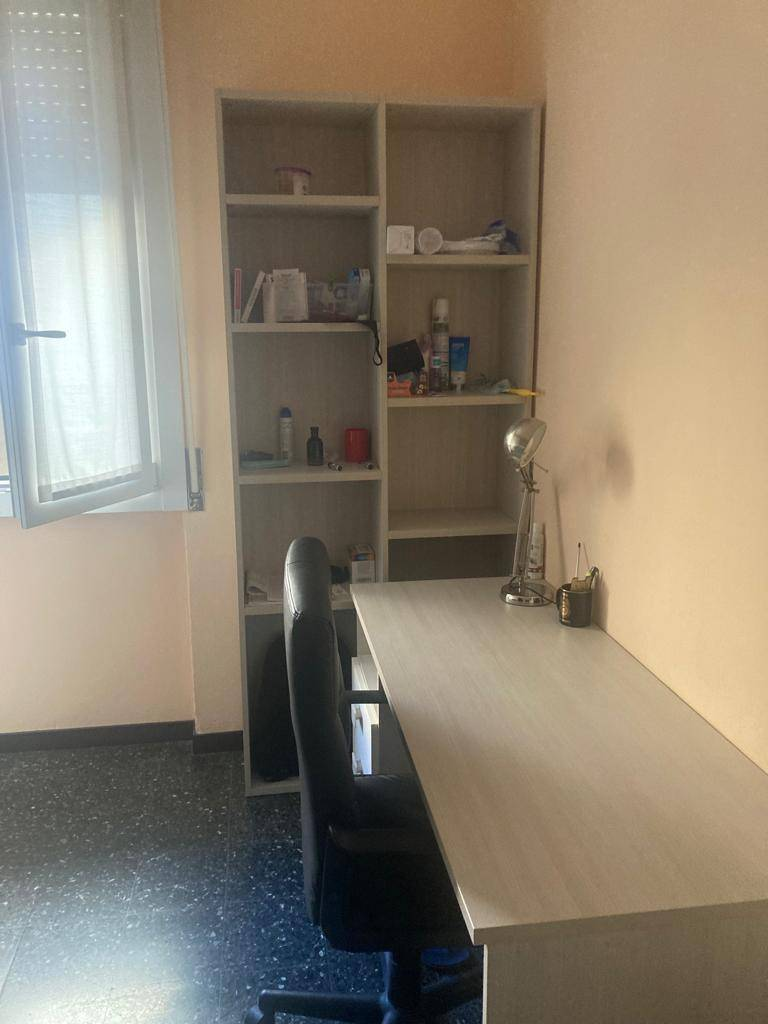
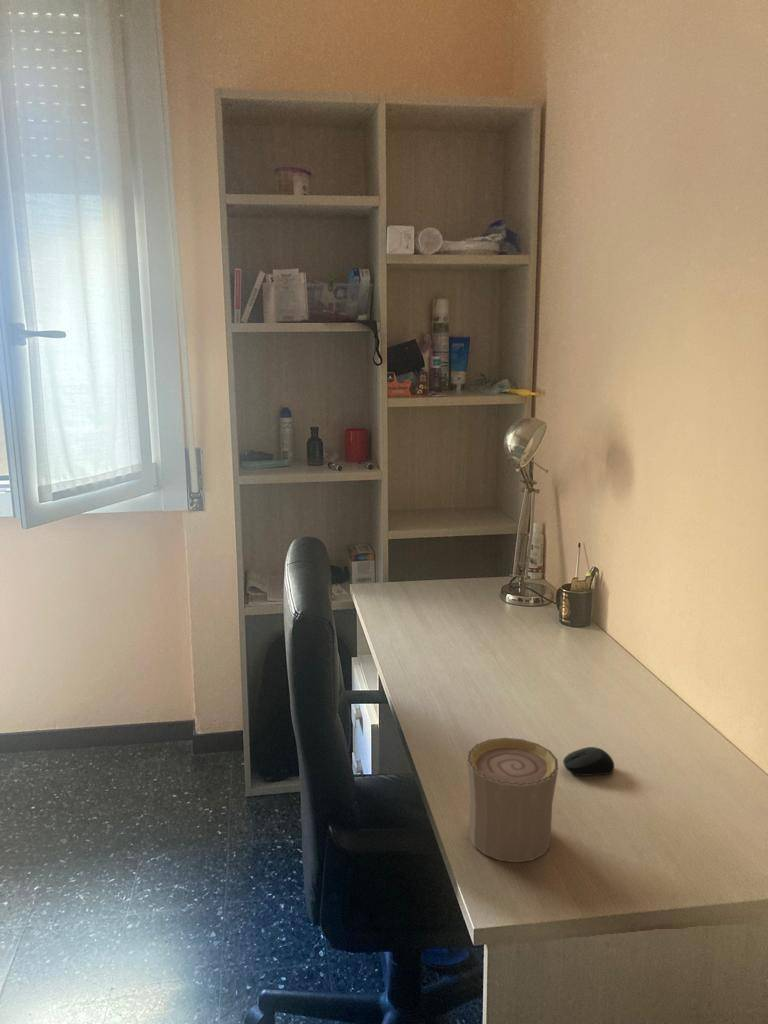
+ cup (511, 798)
+ computer mouse (589, 760)
